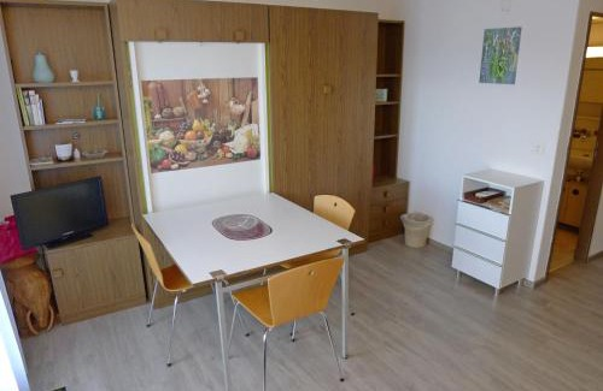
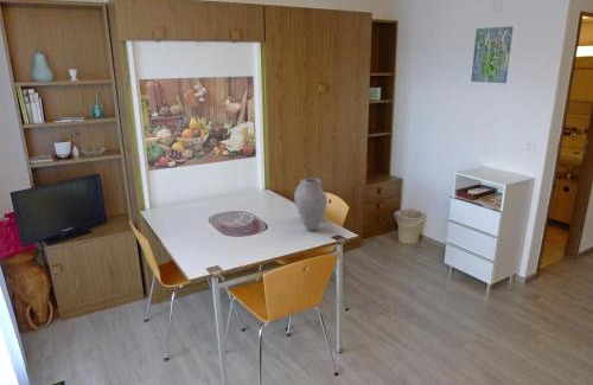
+ vase (310, 200)
